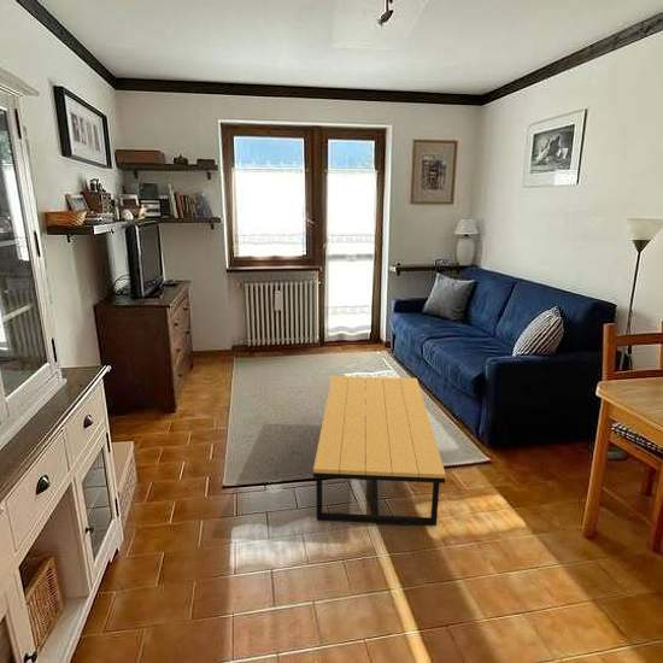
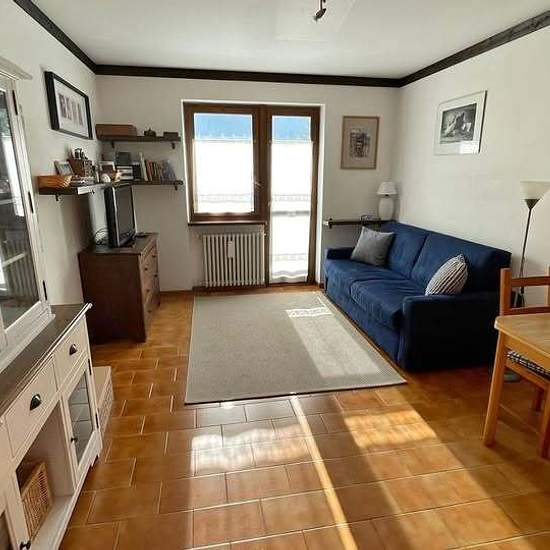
- coffee table (375, 442)
